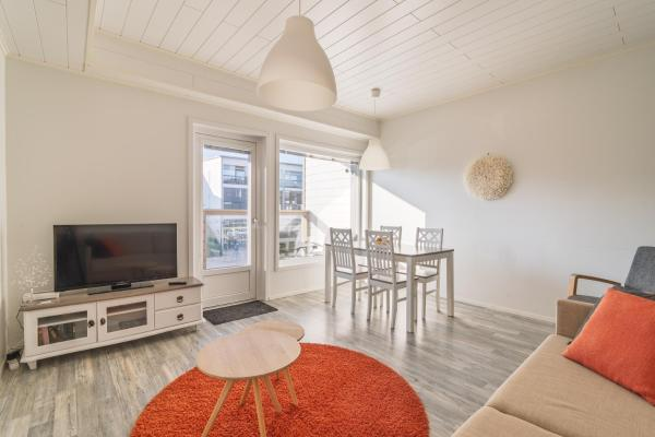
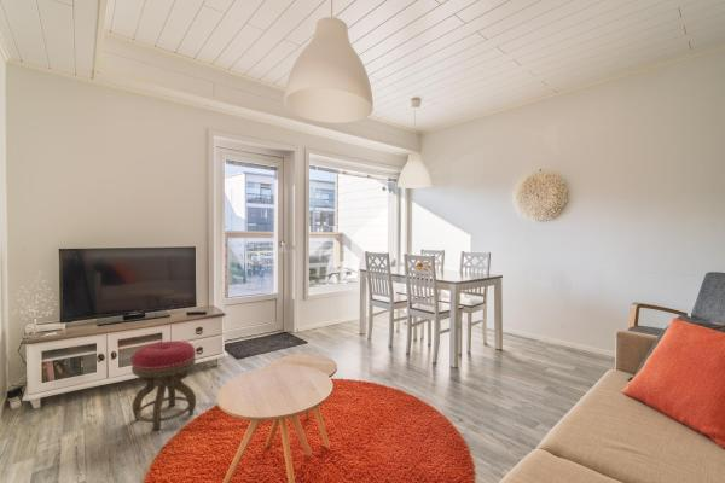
+ stool (164, 380)
